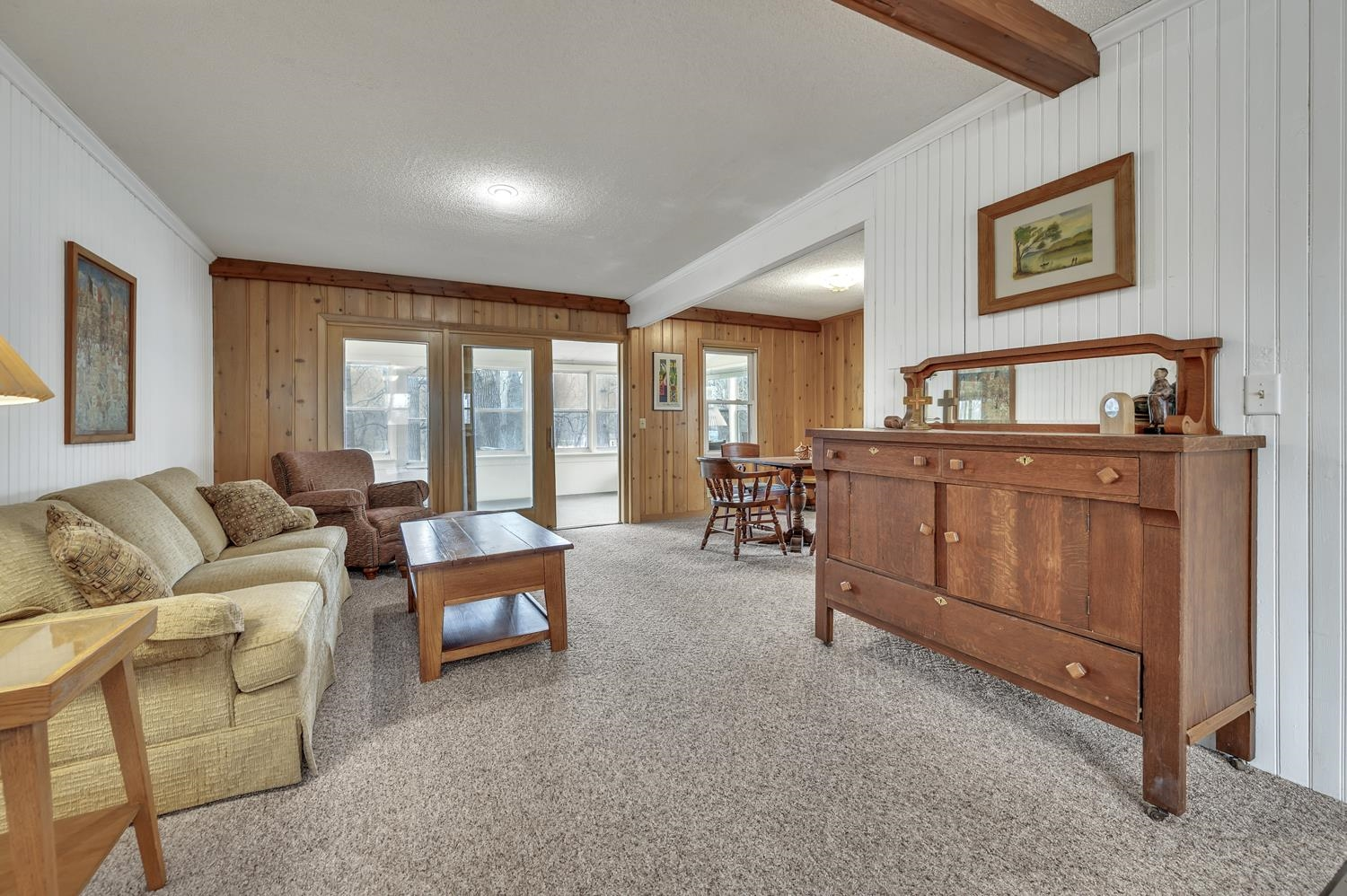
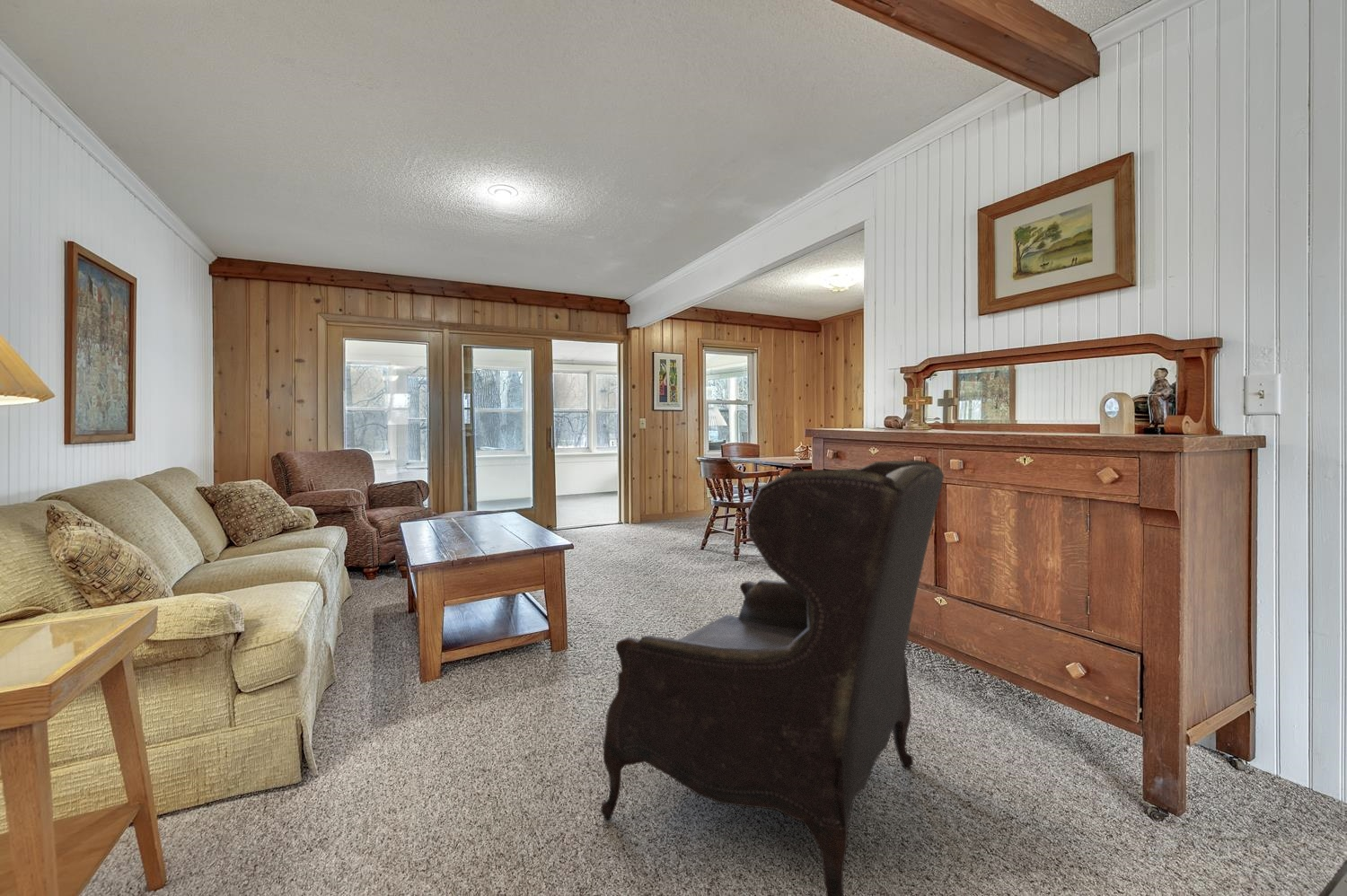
+ armchair (783, 629)
